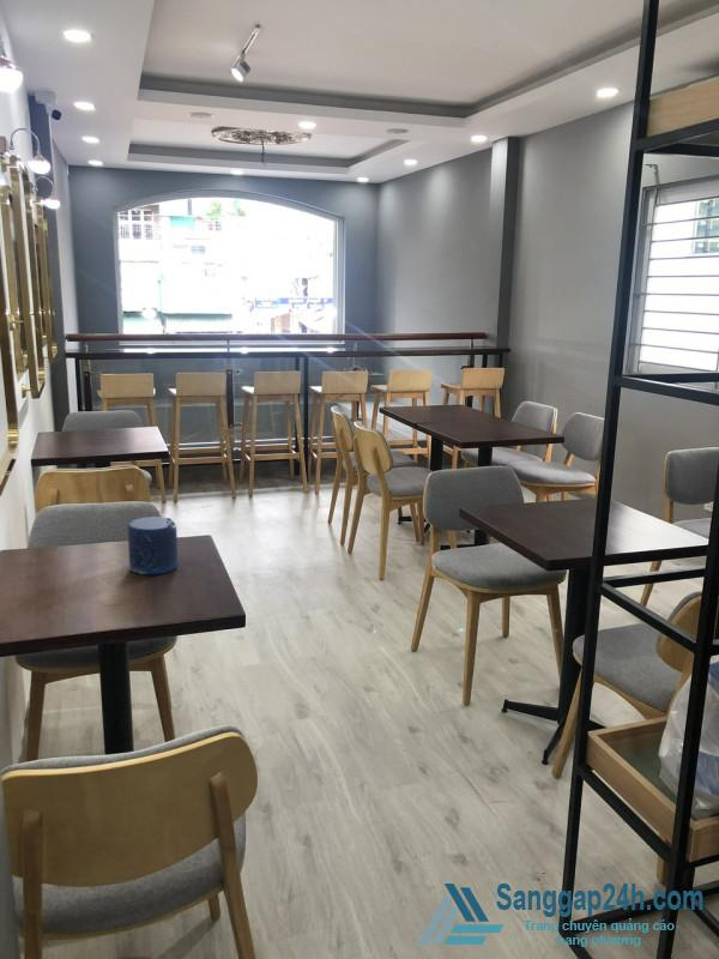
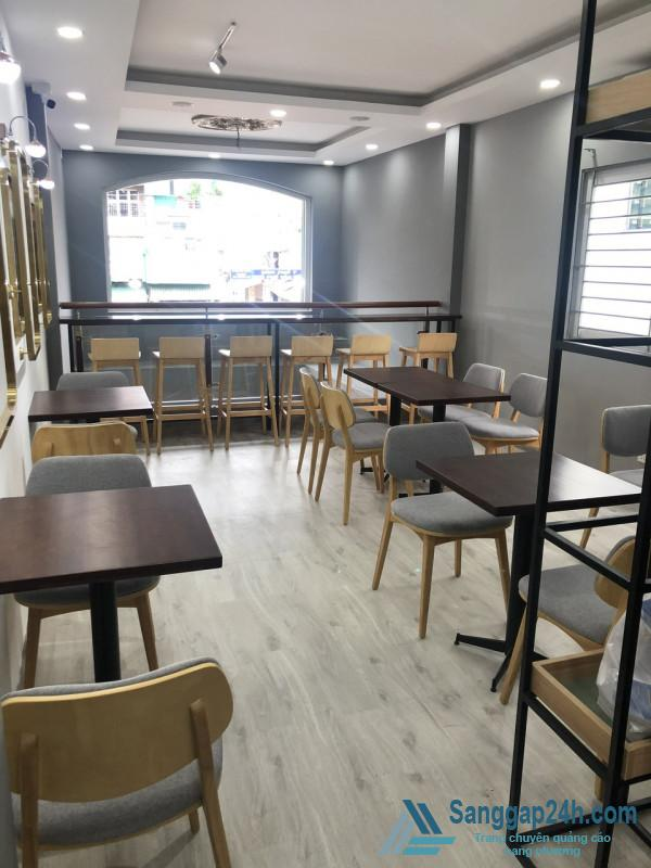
- candle (152, 544)
